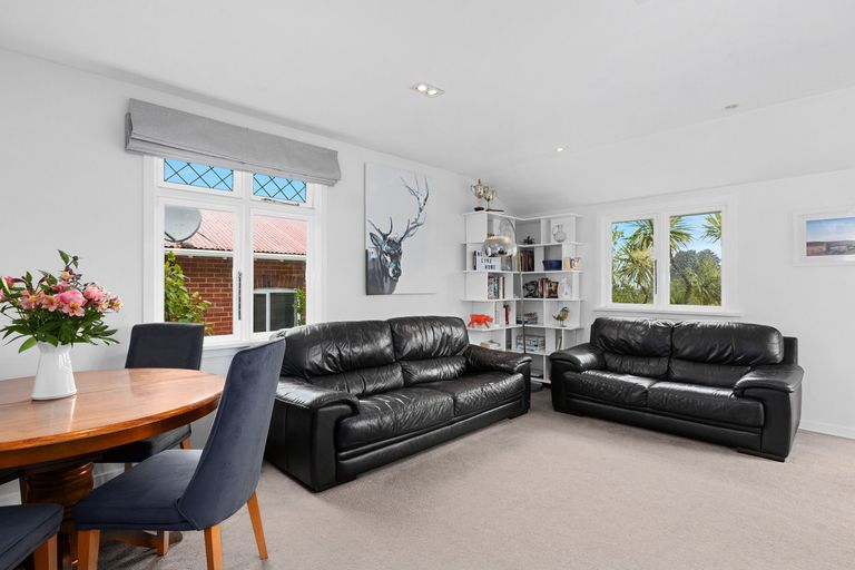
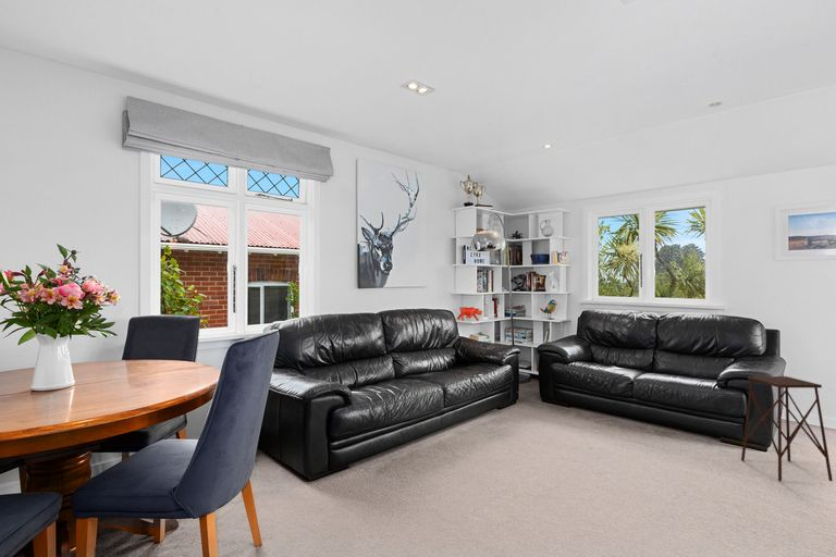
+ side table (780, 424)
